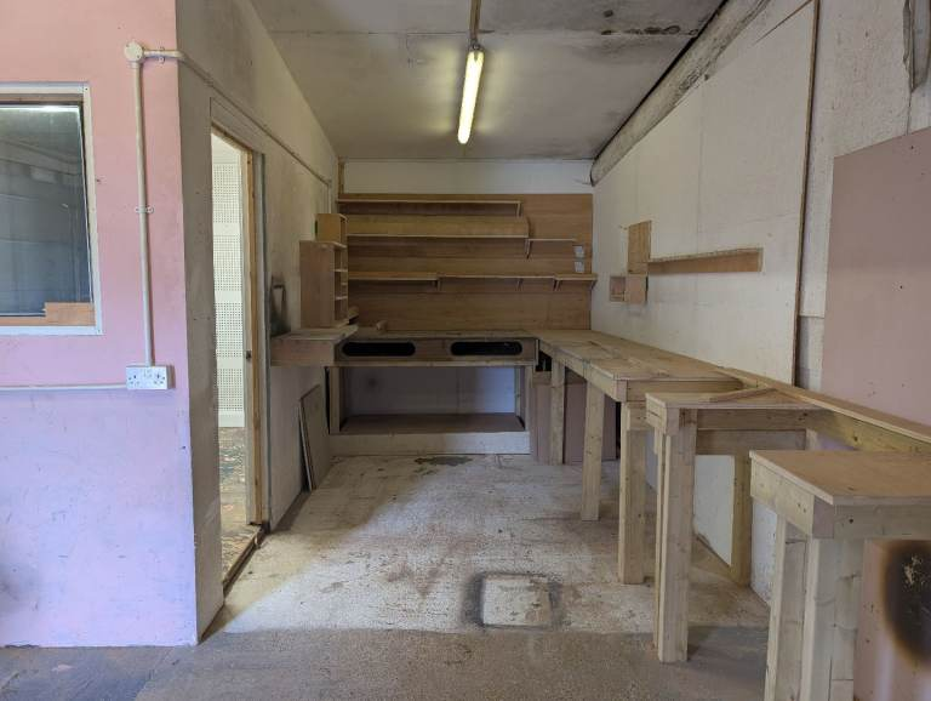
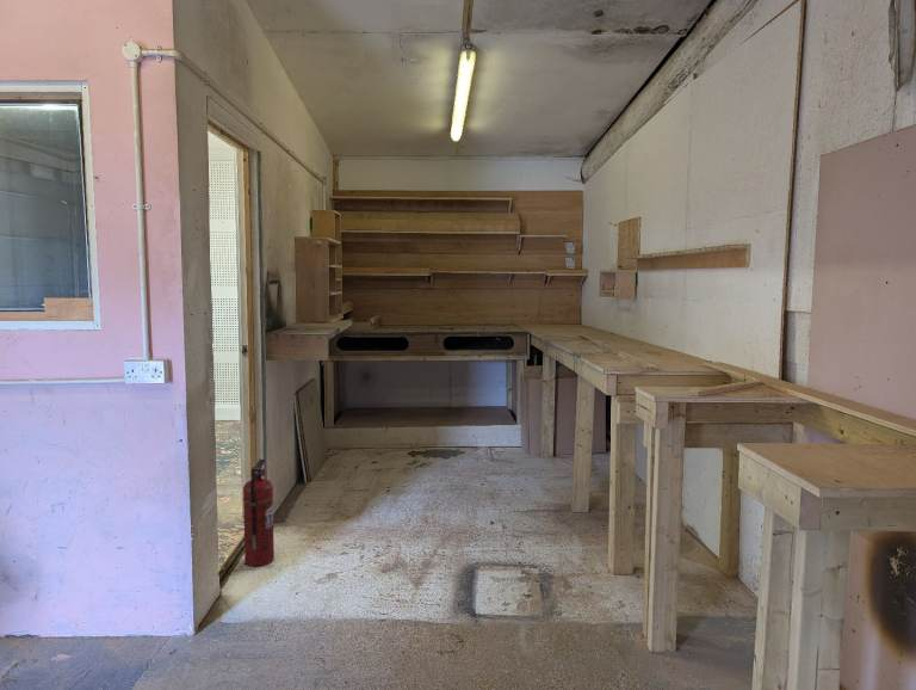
+ fire extinguisher (258, 512)
